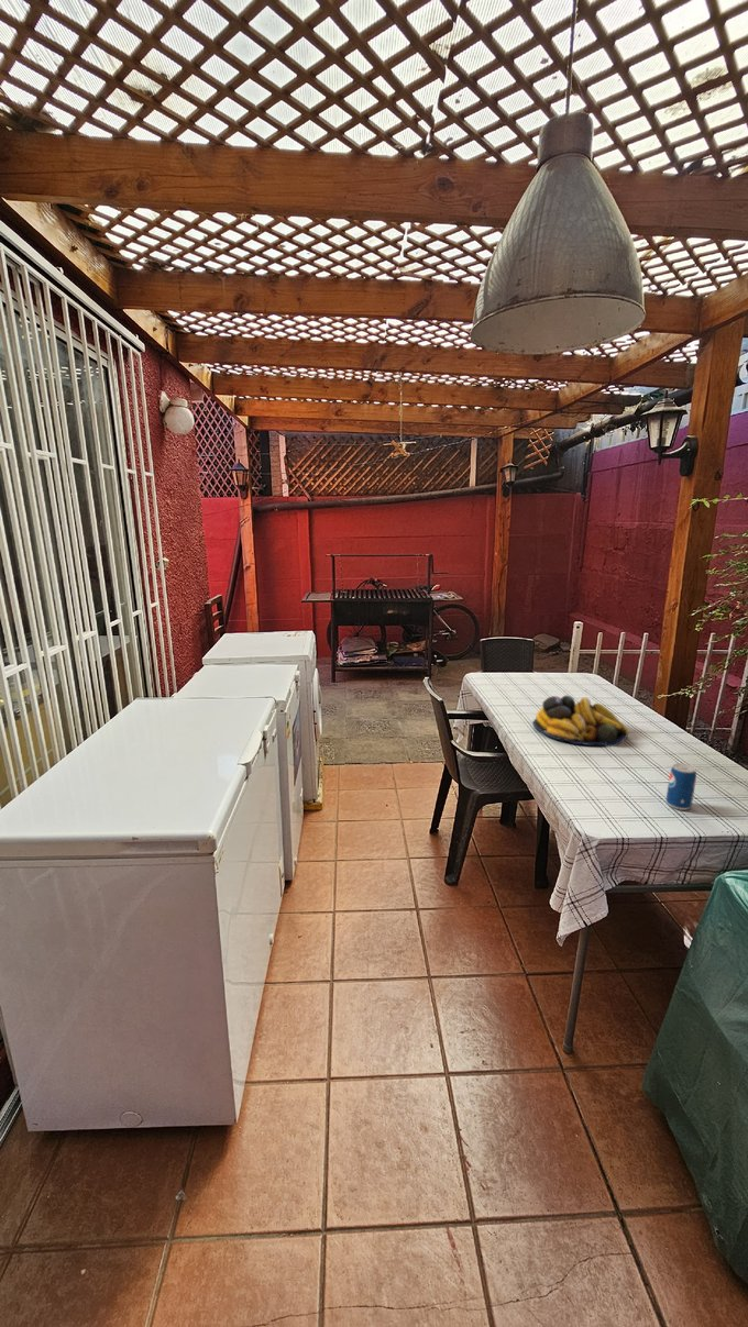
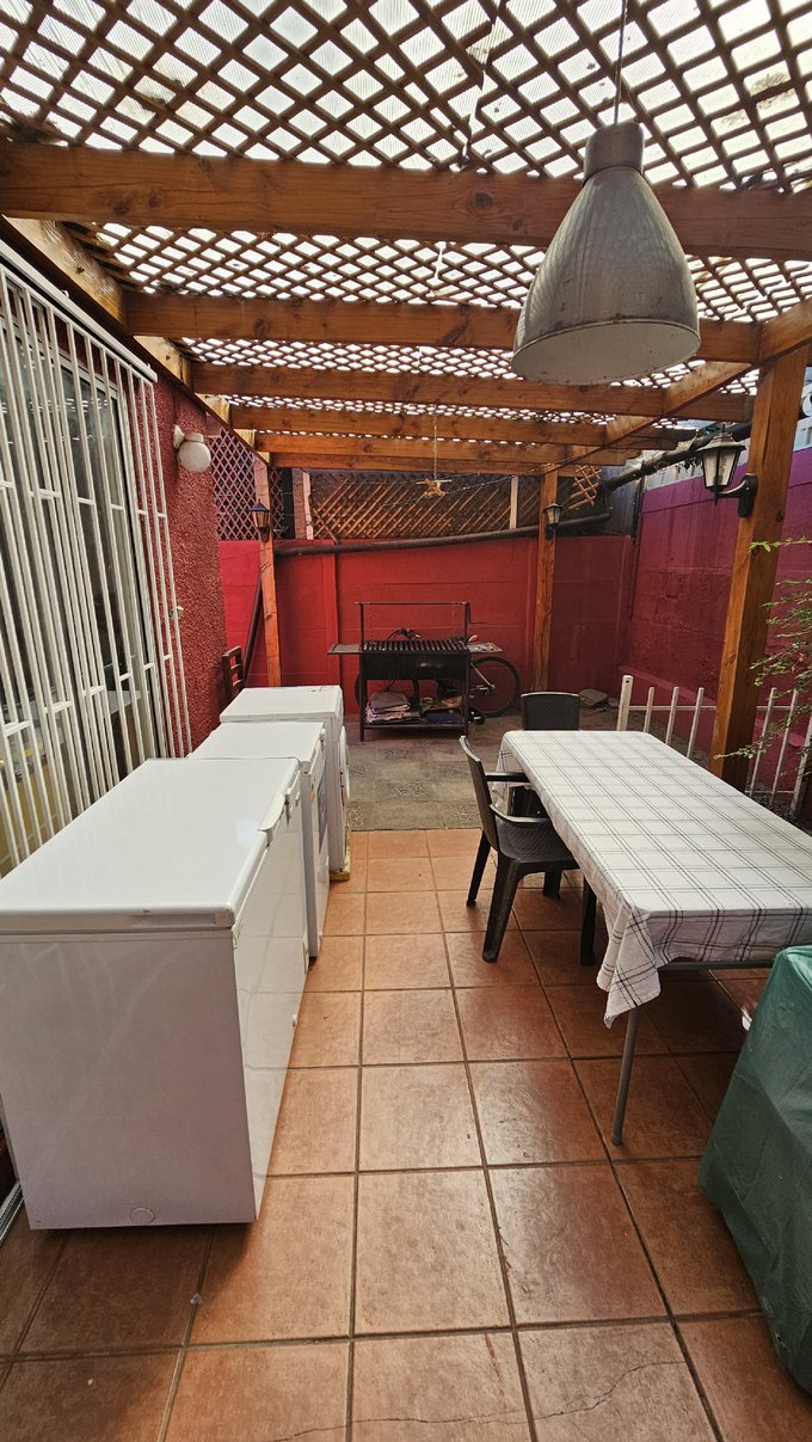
- beverage can (681, 786)
- fruit bowl (579, 715)
